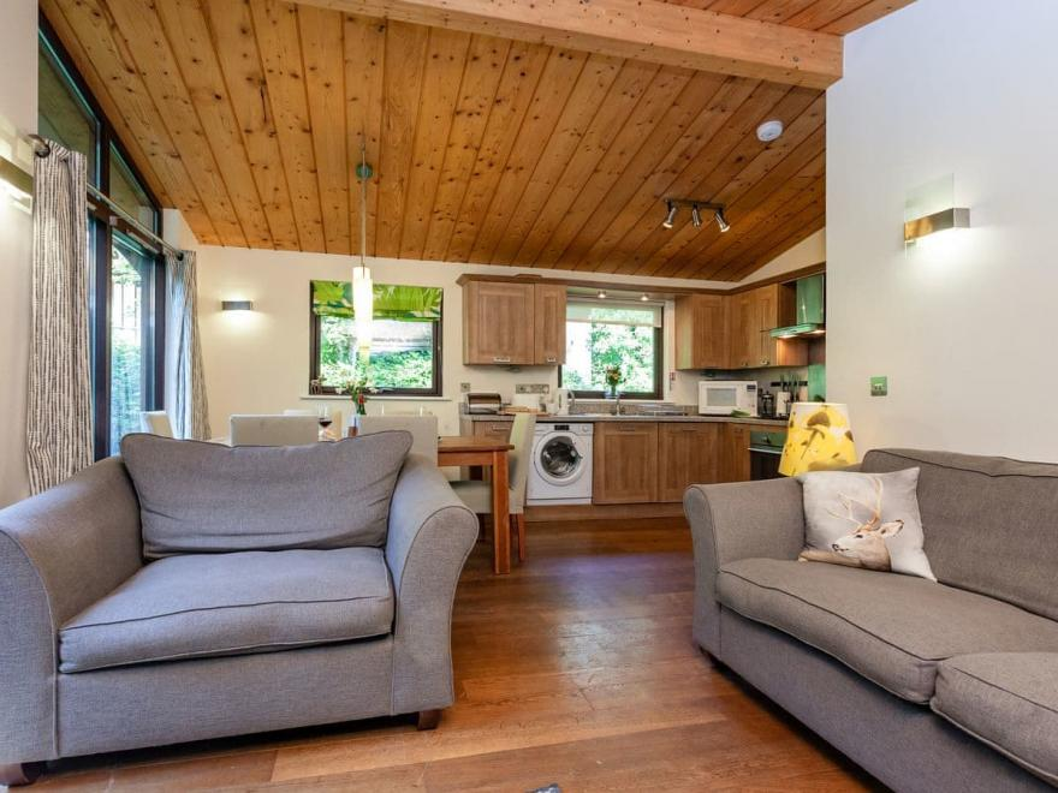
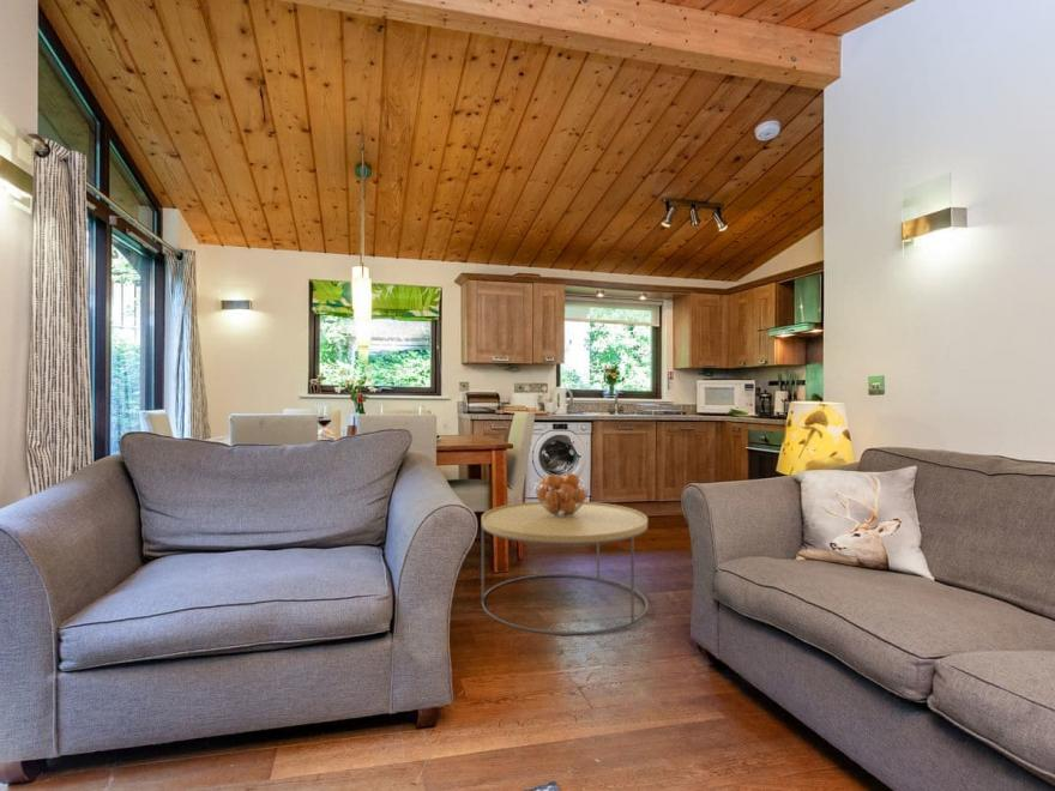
+ fruit basket (561, 491)
+ coffee table (563, 543)
